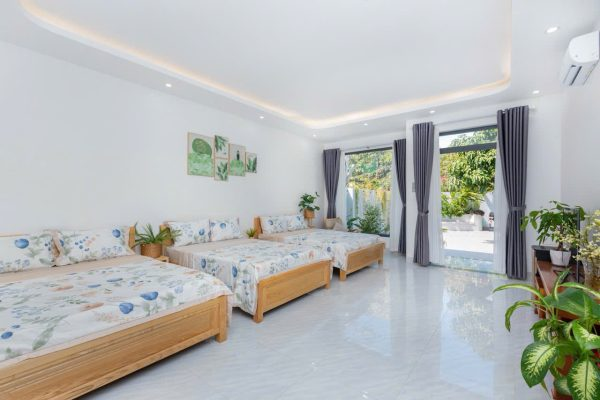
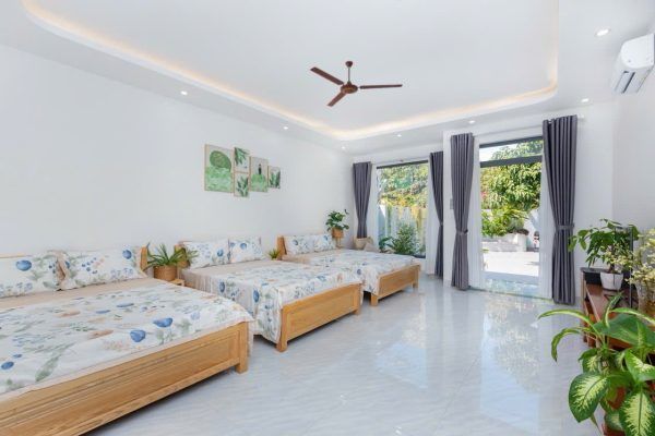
+ ceiling fan (355, 85)
